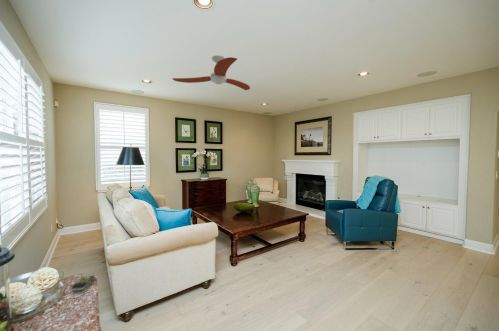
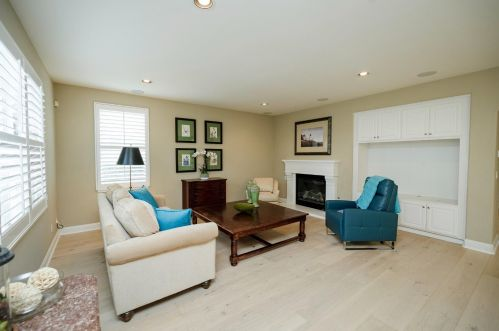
- ceiling fan (214, 68)
- remote control (83, 282)
